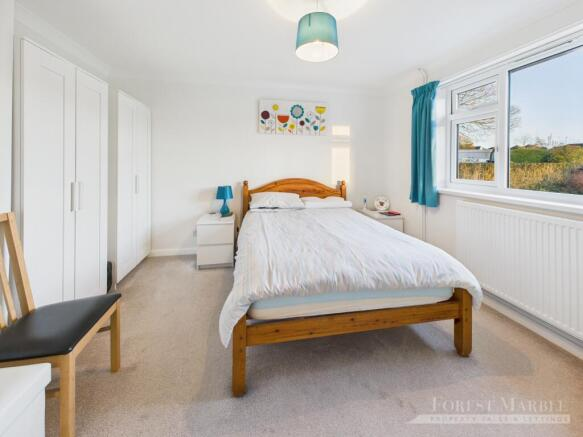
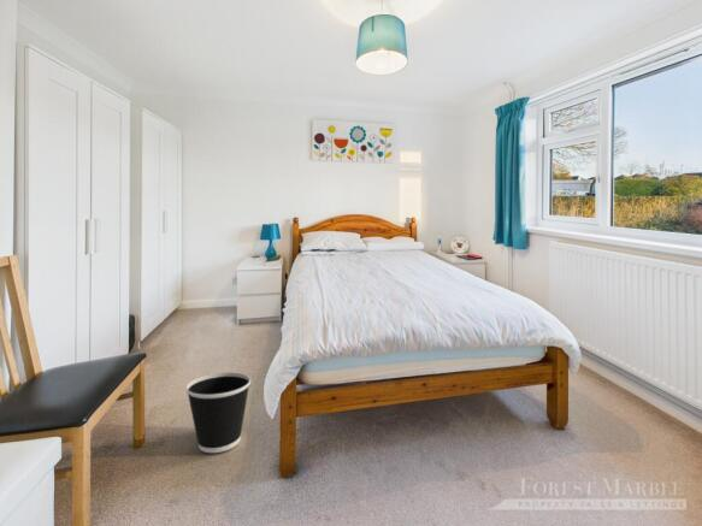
+ wastebasket (219, 412)
